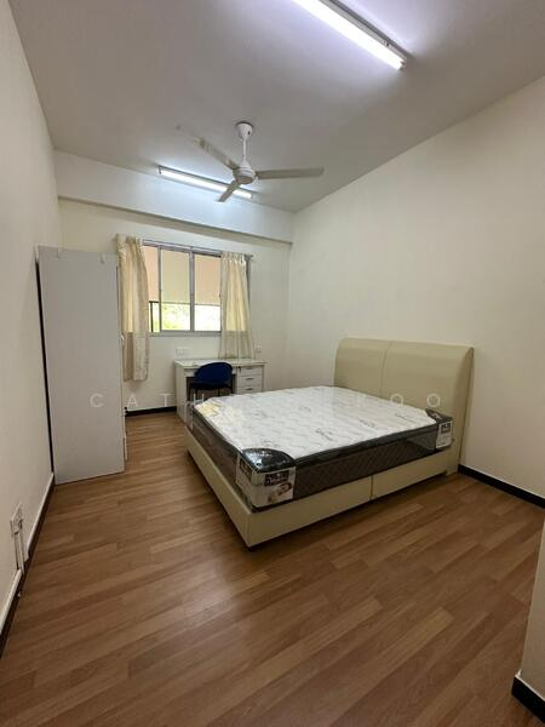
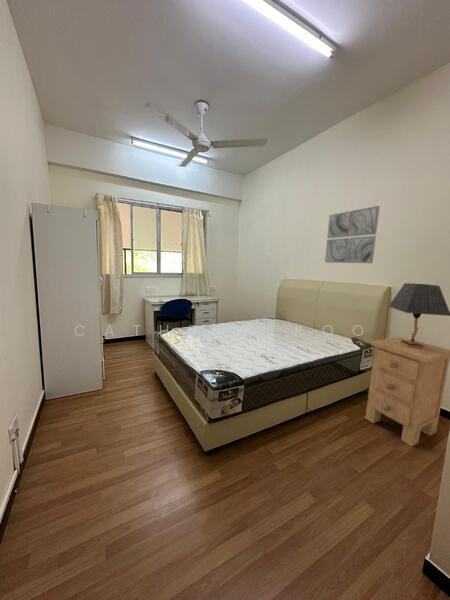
+ table lamp (416, 315)
+ wall art (349, 236)
+ nightstand (403, 387)
